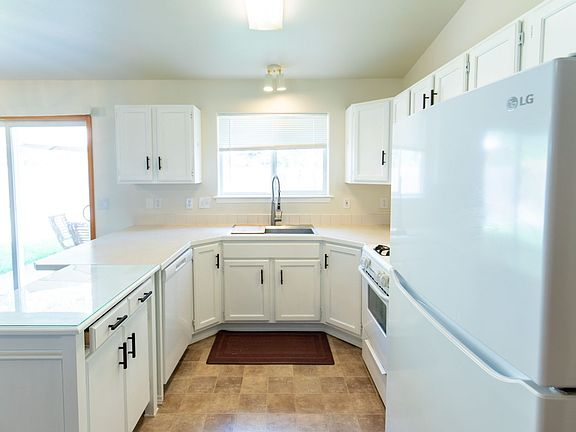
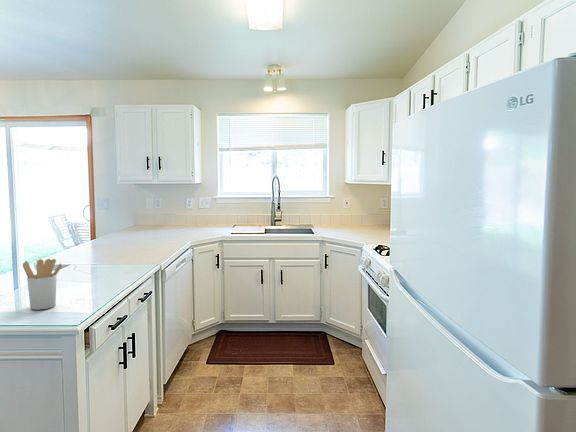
+ utensil holder (43, 282)
